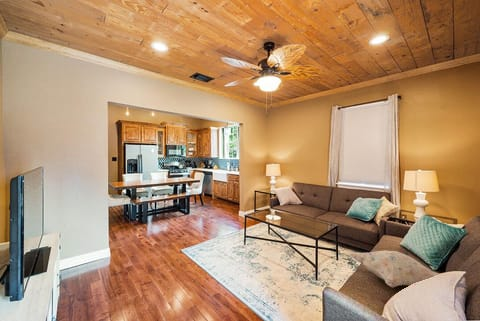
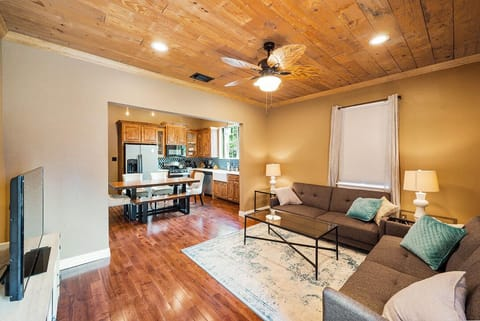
- decorative pillow (394, 266)
